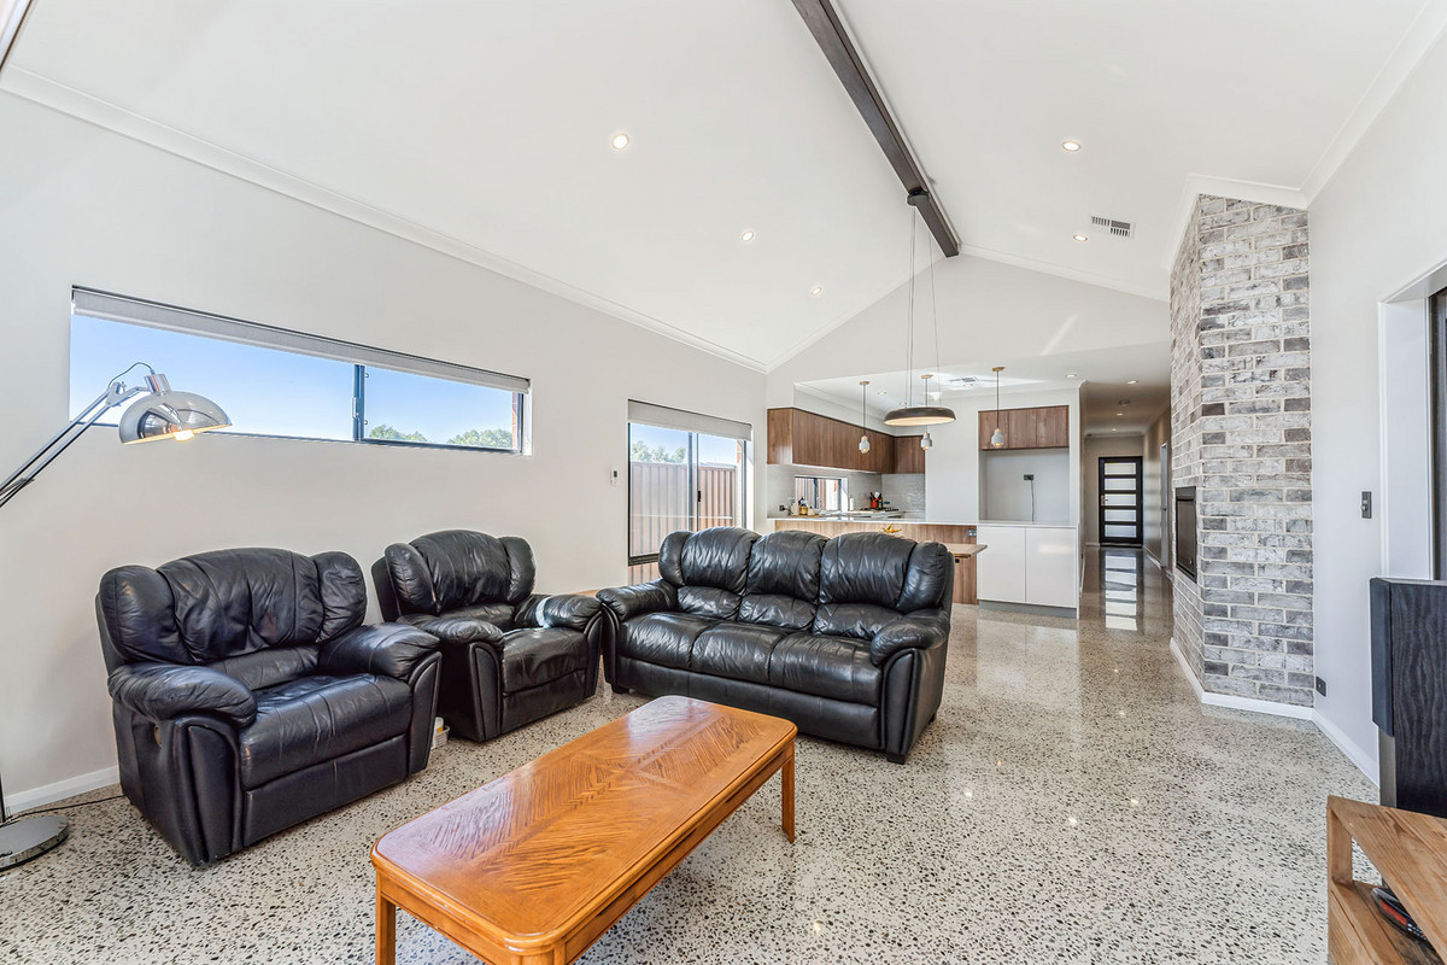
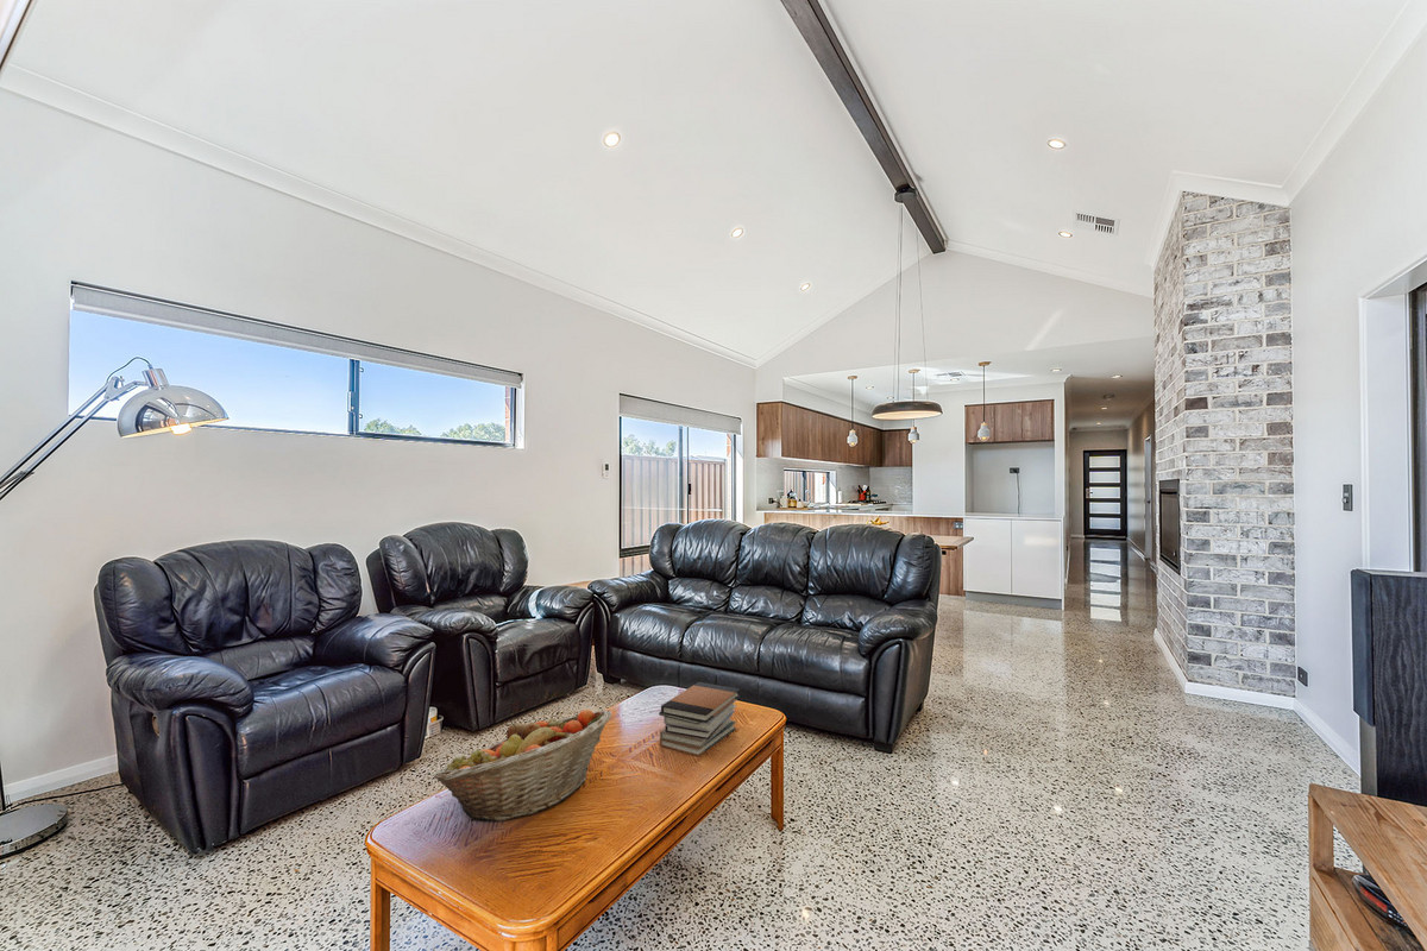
+ book stack (700, 716)
+ fruit basket (529, 755)
